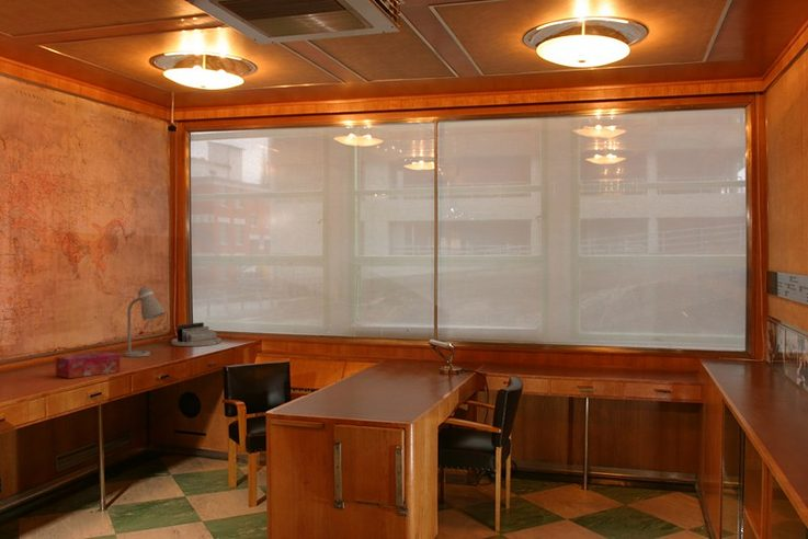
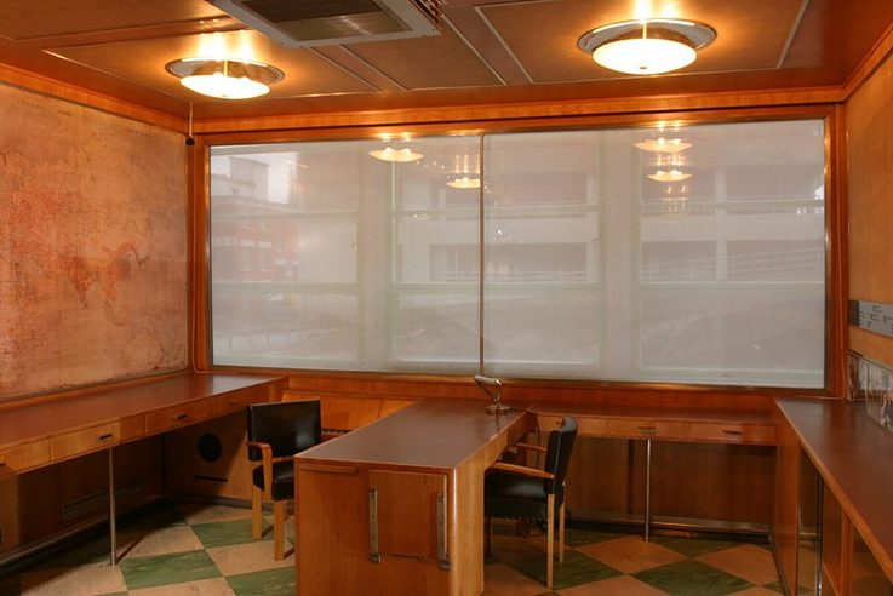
- desk organizer (196, 333)
- desk lamp (145, 320)
- tissue box (88, 364)
